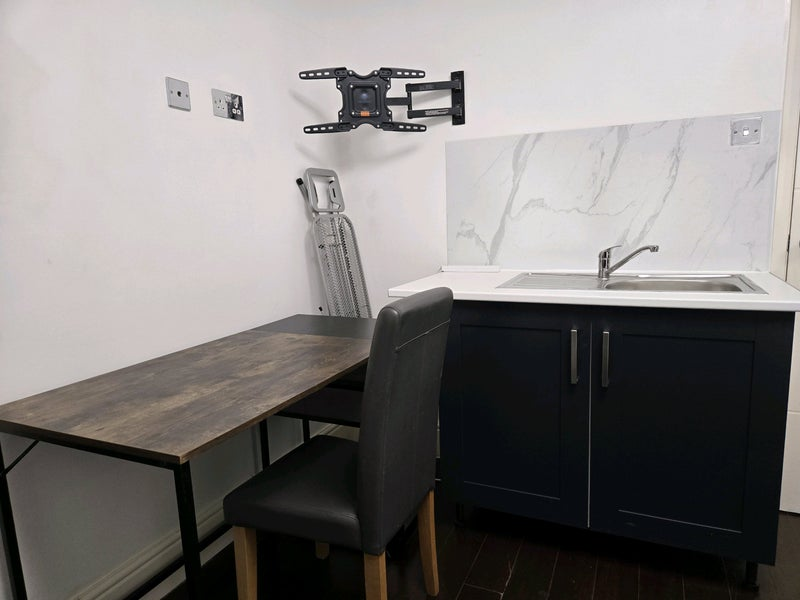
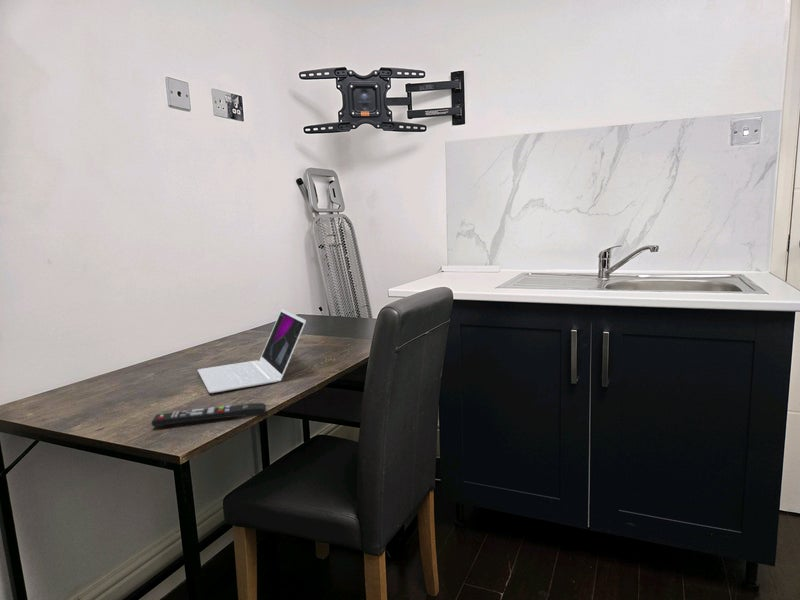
+ remote control (210, 414)
+ laptop (263, 351)
